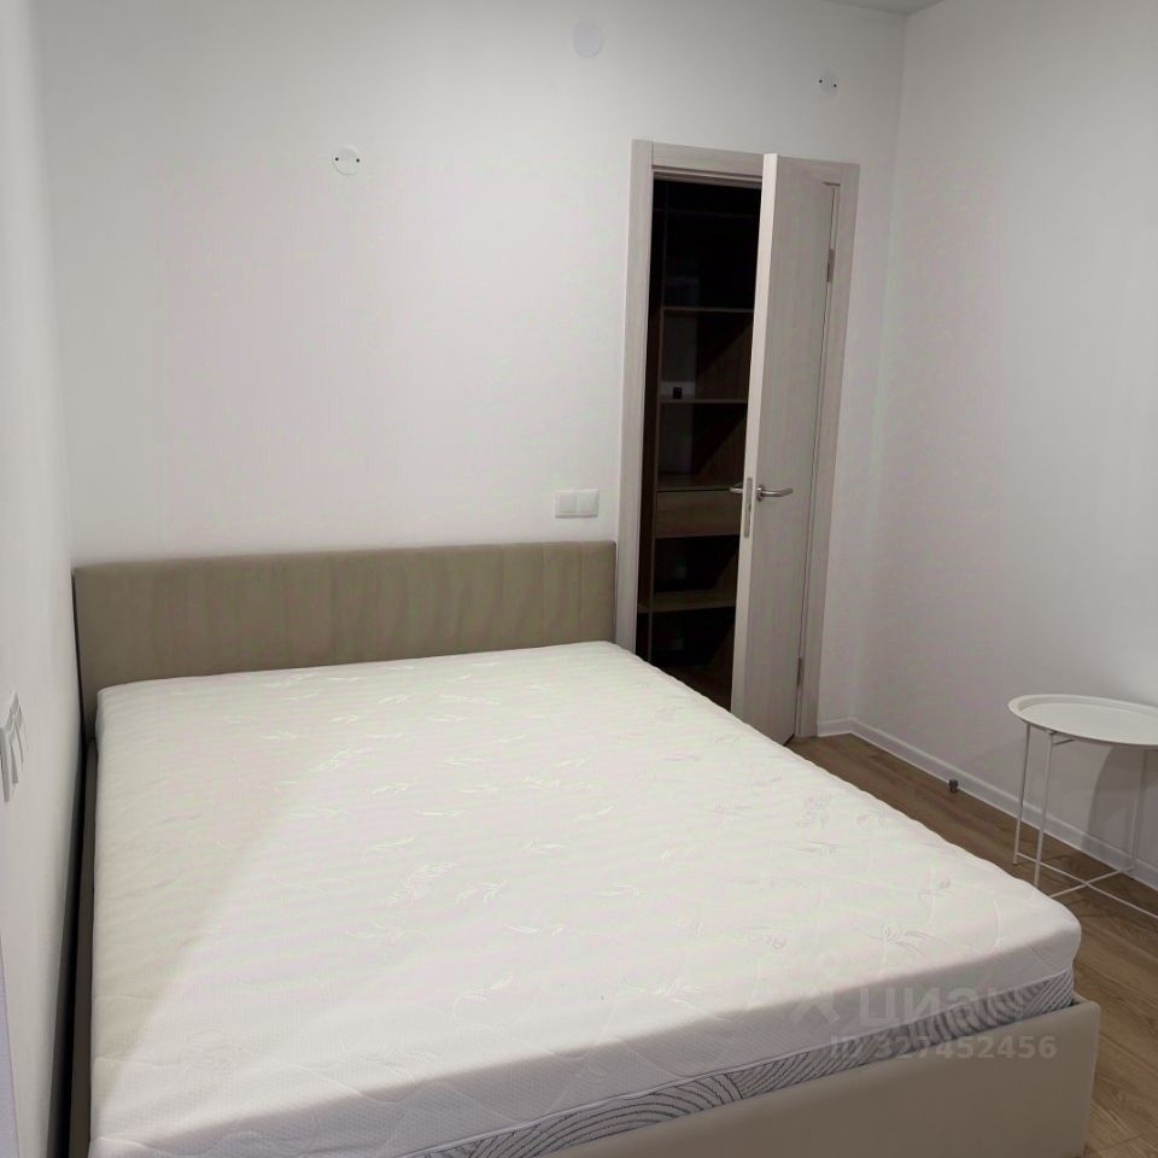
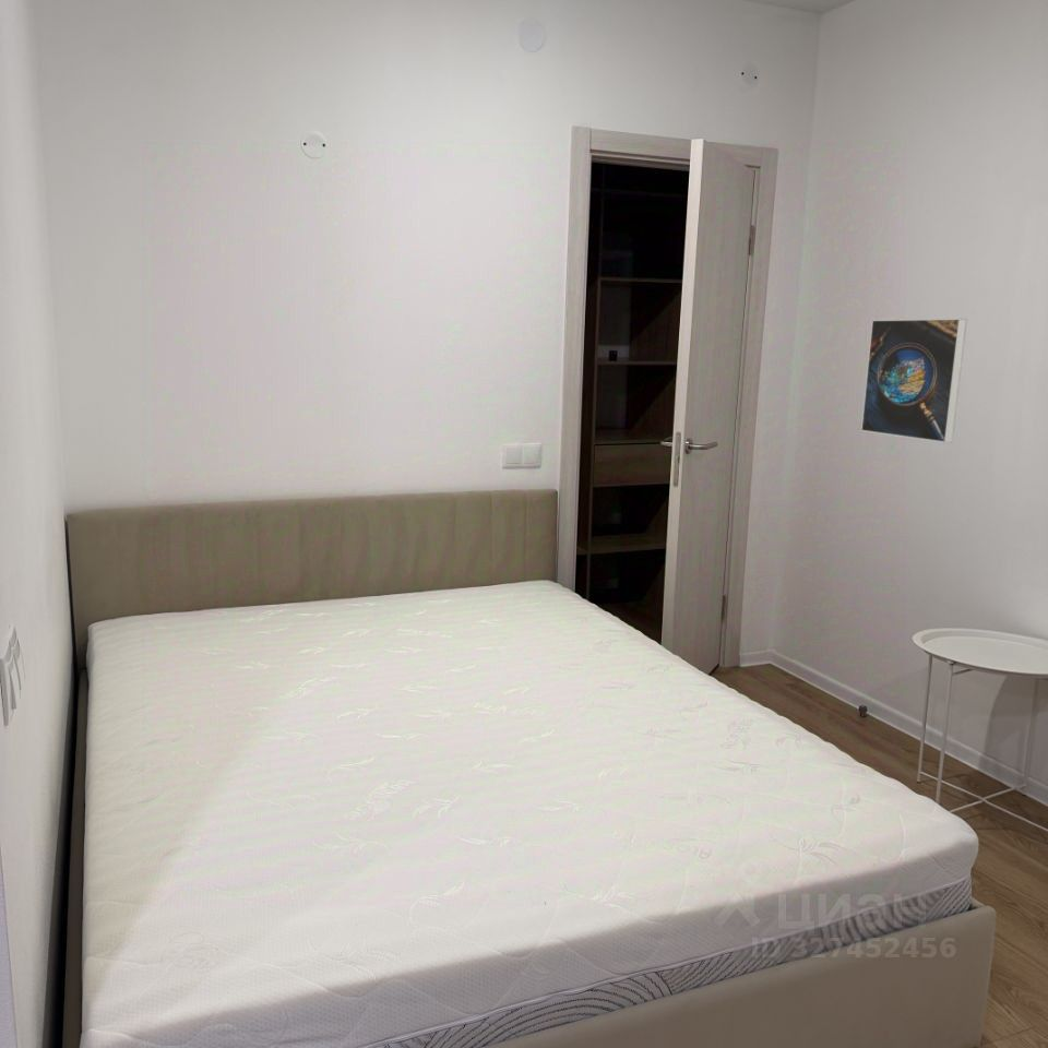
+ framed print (910, 378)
